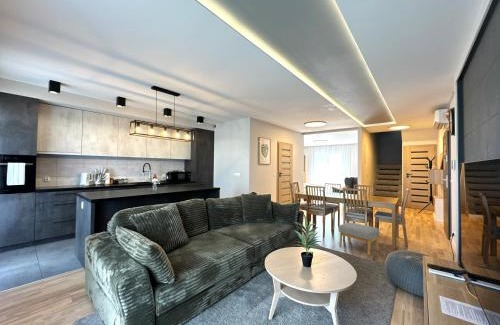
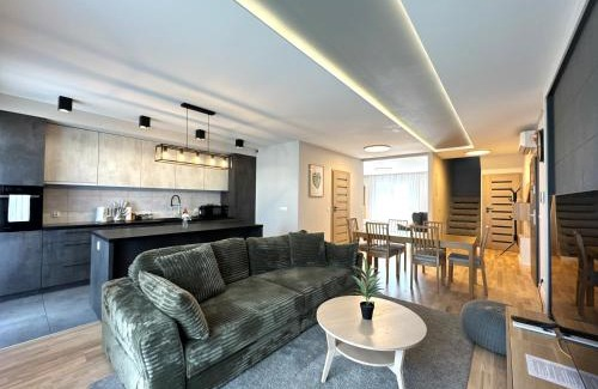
- footstool (358, 237)
